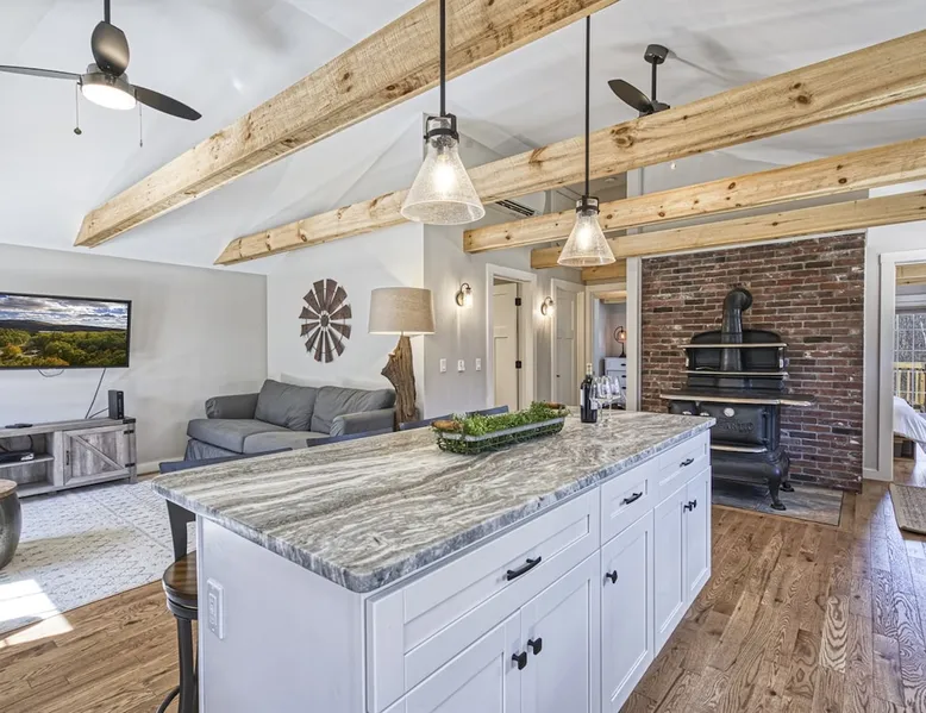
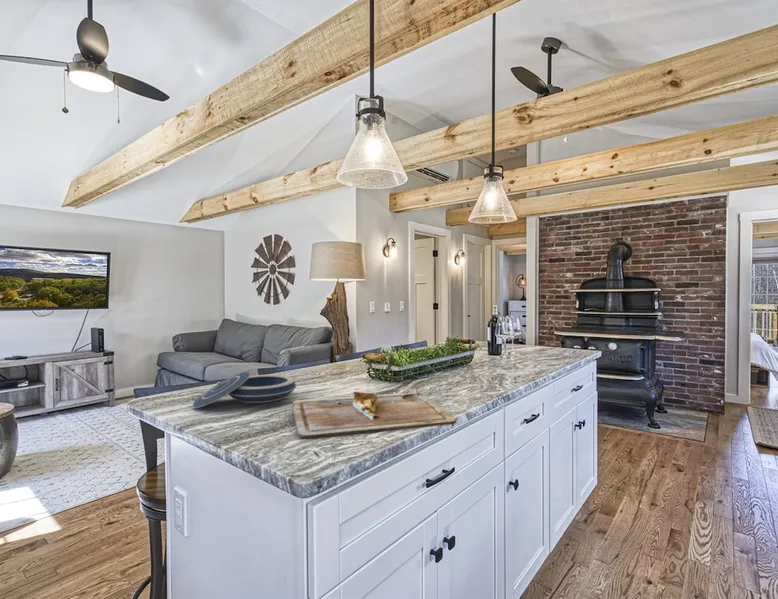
+ cutting board (370, 405)
+ bowl (246, 387)
